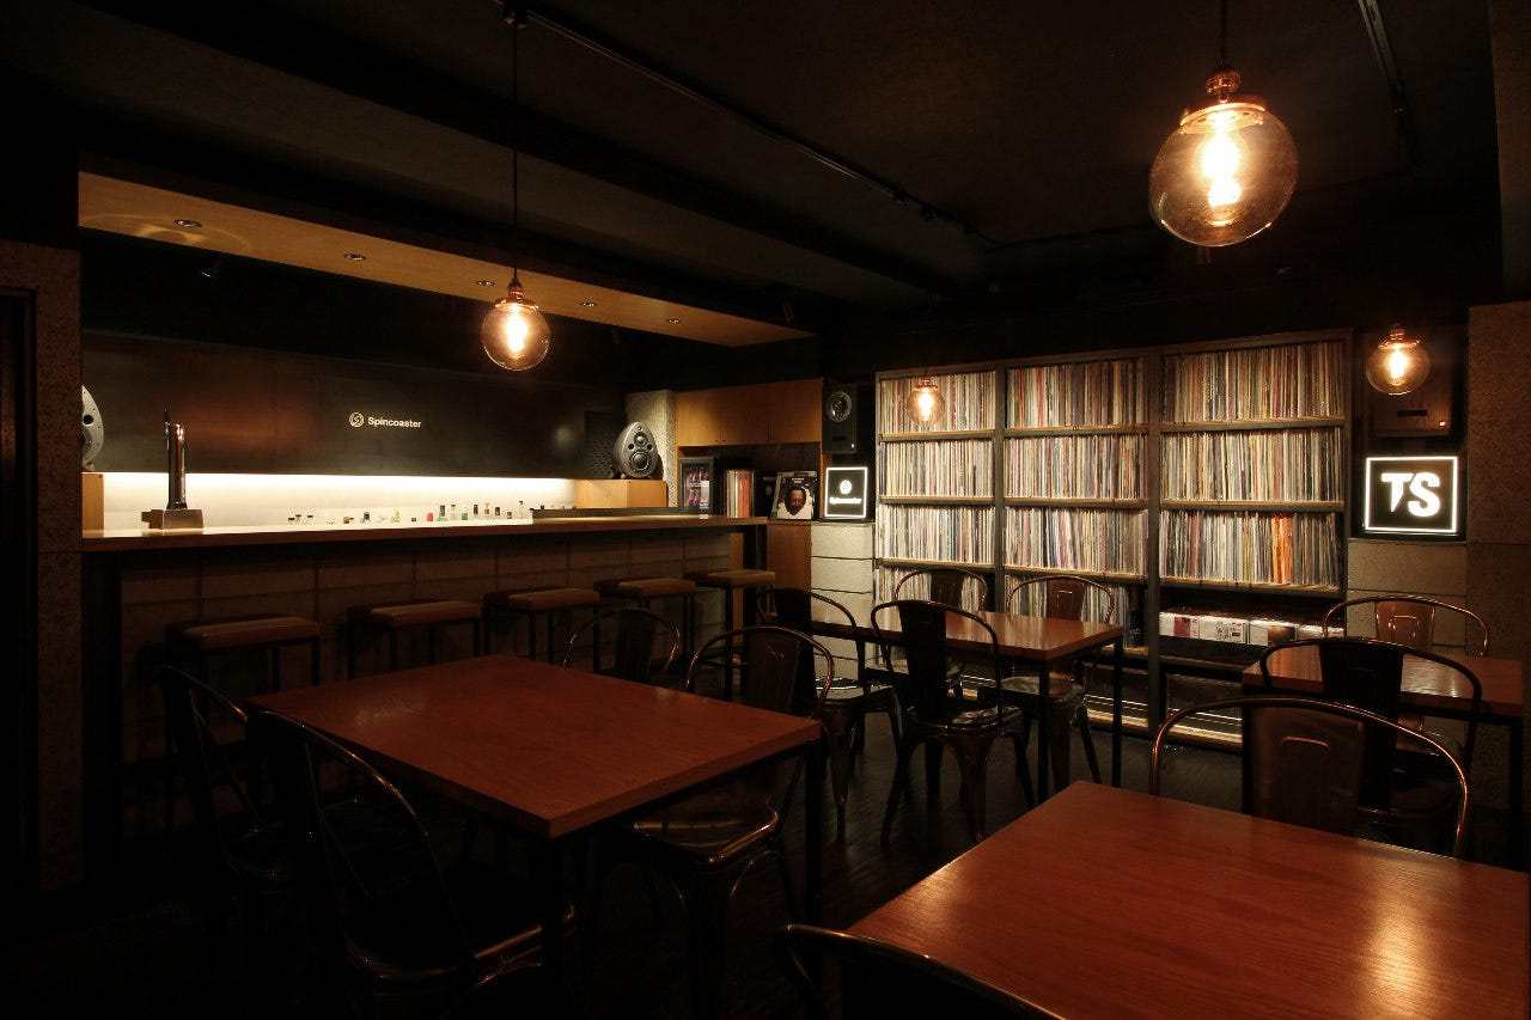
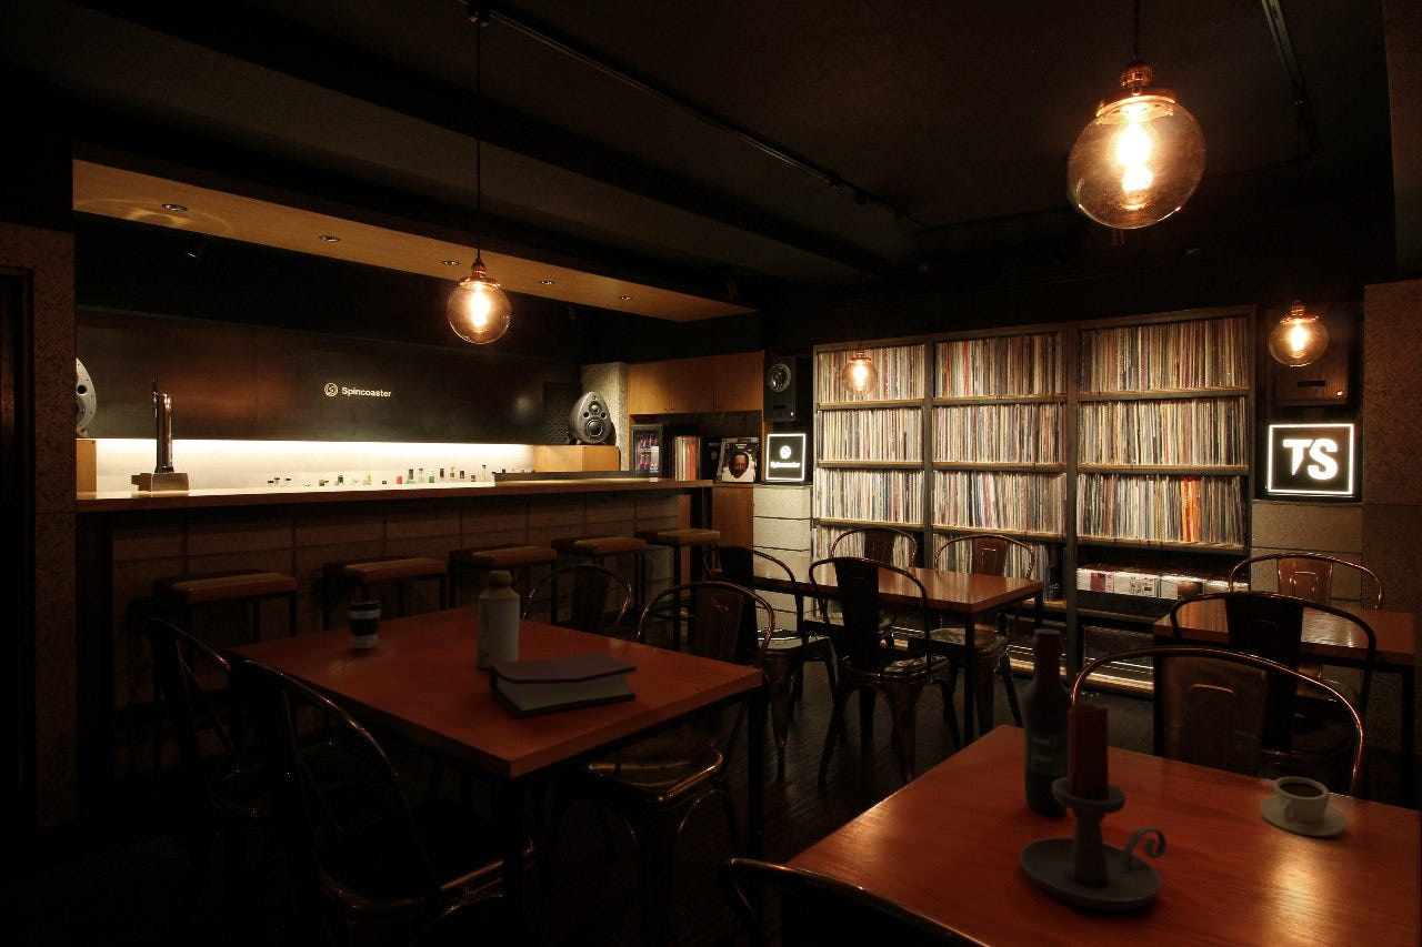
+ wine bottle (1047, 719)
+ hardback book (561, 677)
+ candle holder (1102, 789)
+ cup (1301, 803)
+ coffee cup (364, 624)
+ bottle (498, 617)
